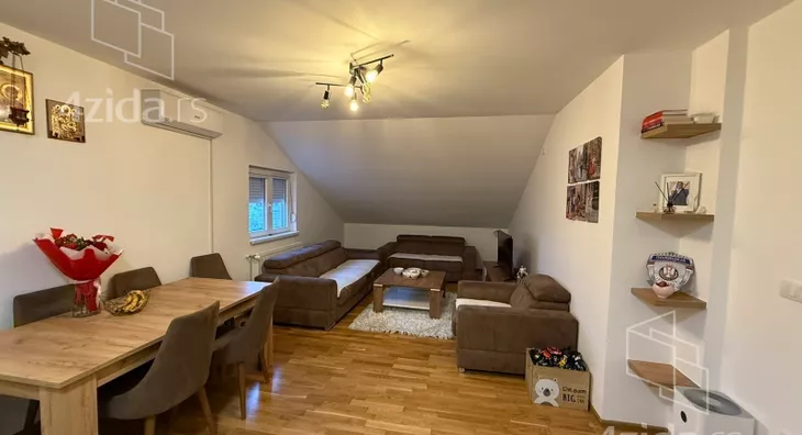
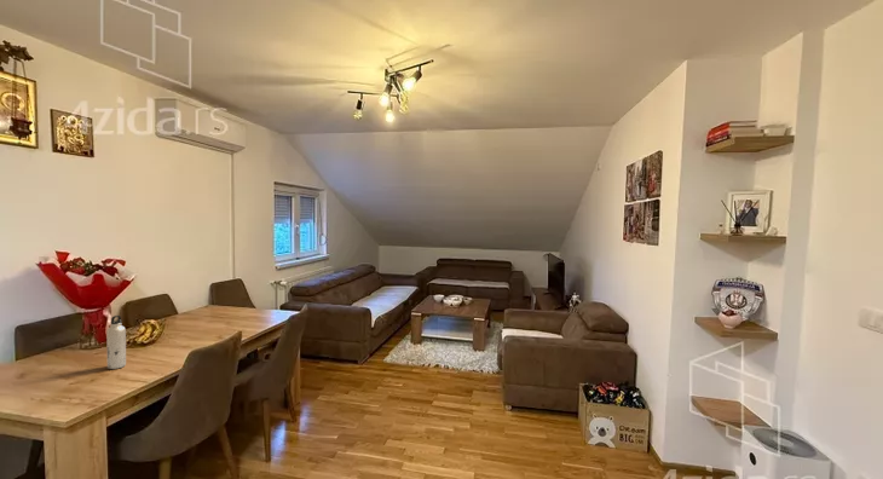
+ water bottle (116, 341)
